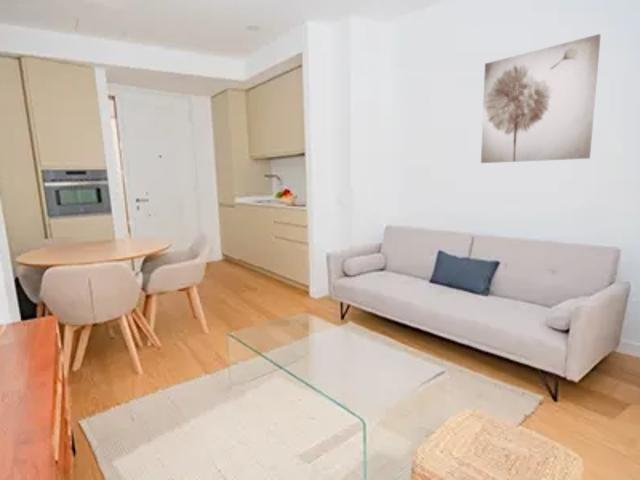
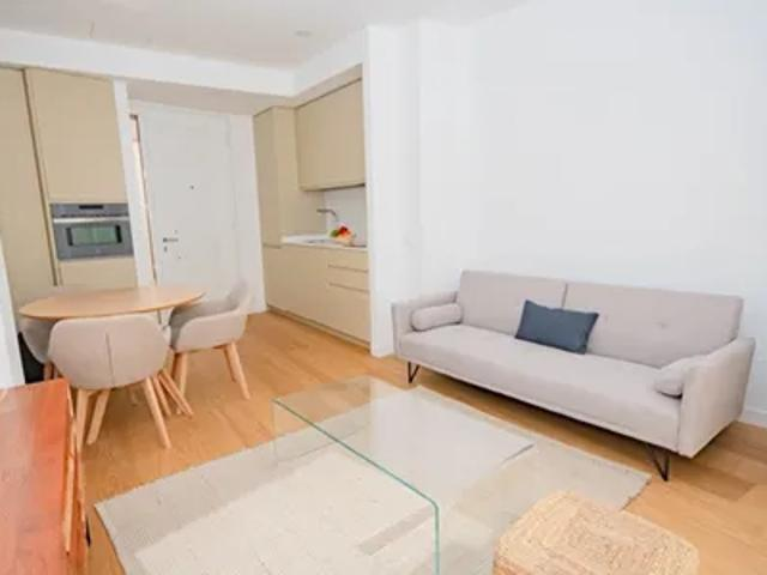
- wall art (533, 107)
